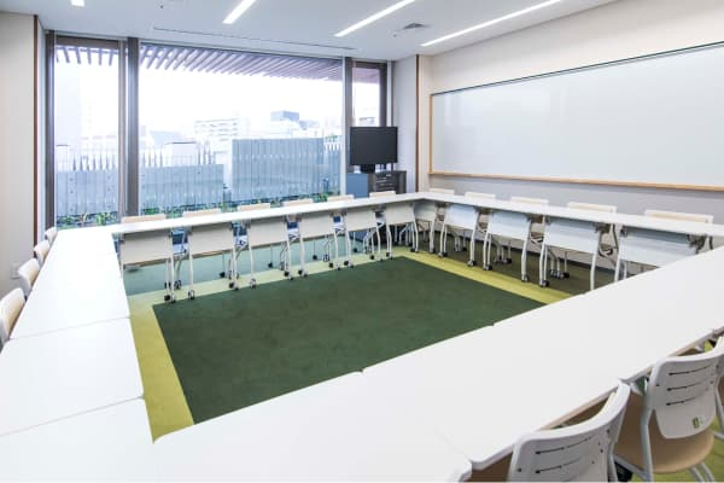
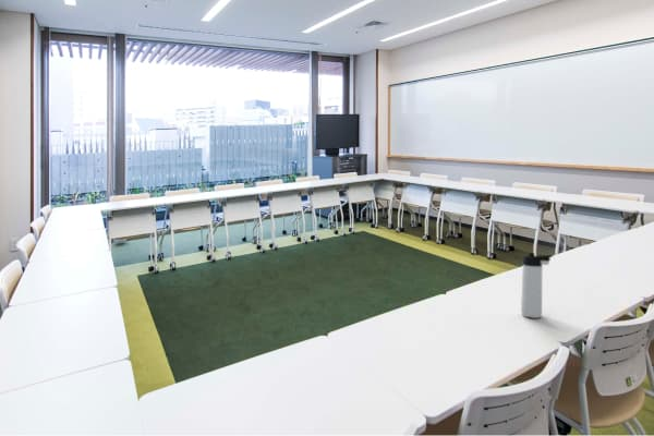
+ thermos bottle (536, 284)
